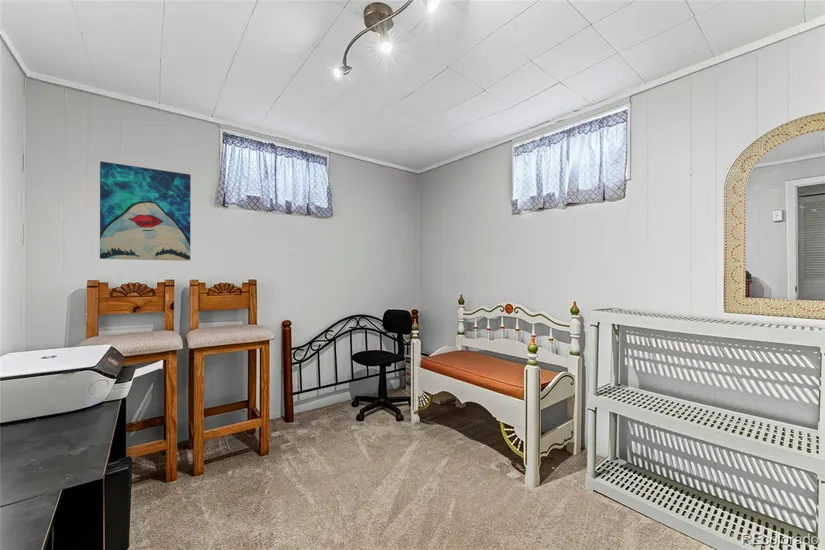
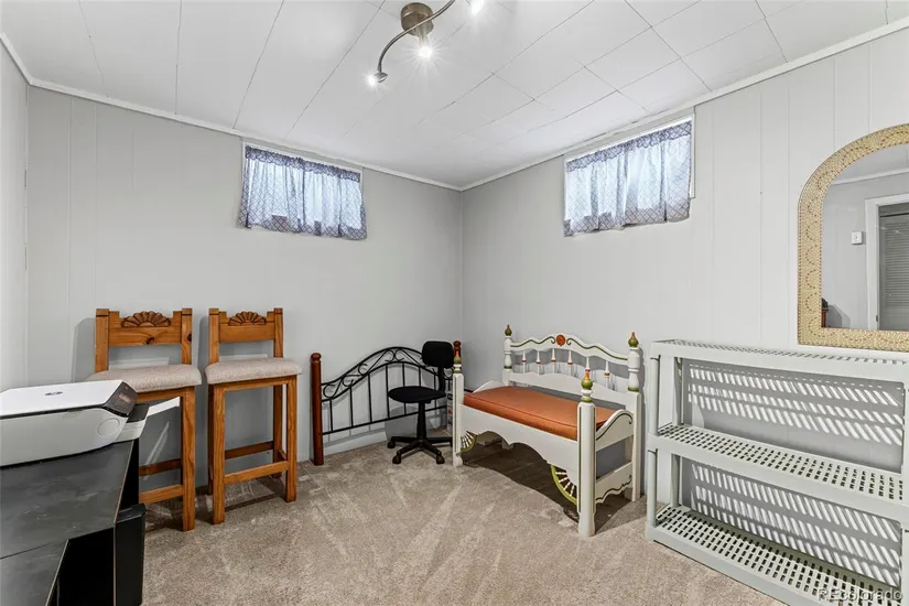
- wall art (147, 214)
